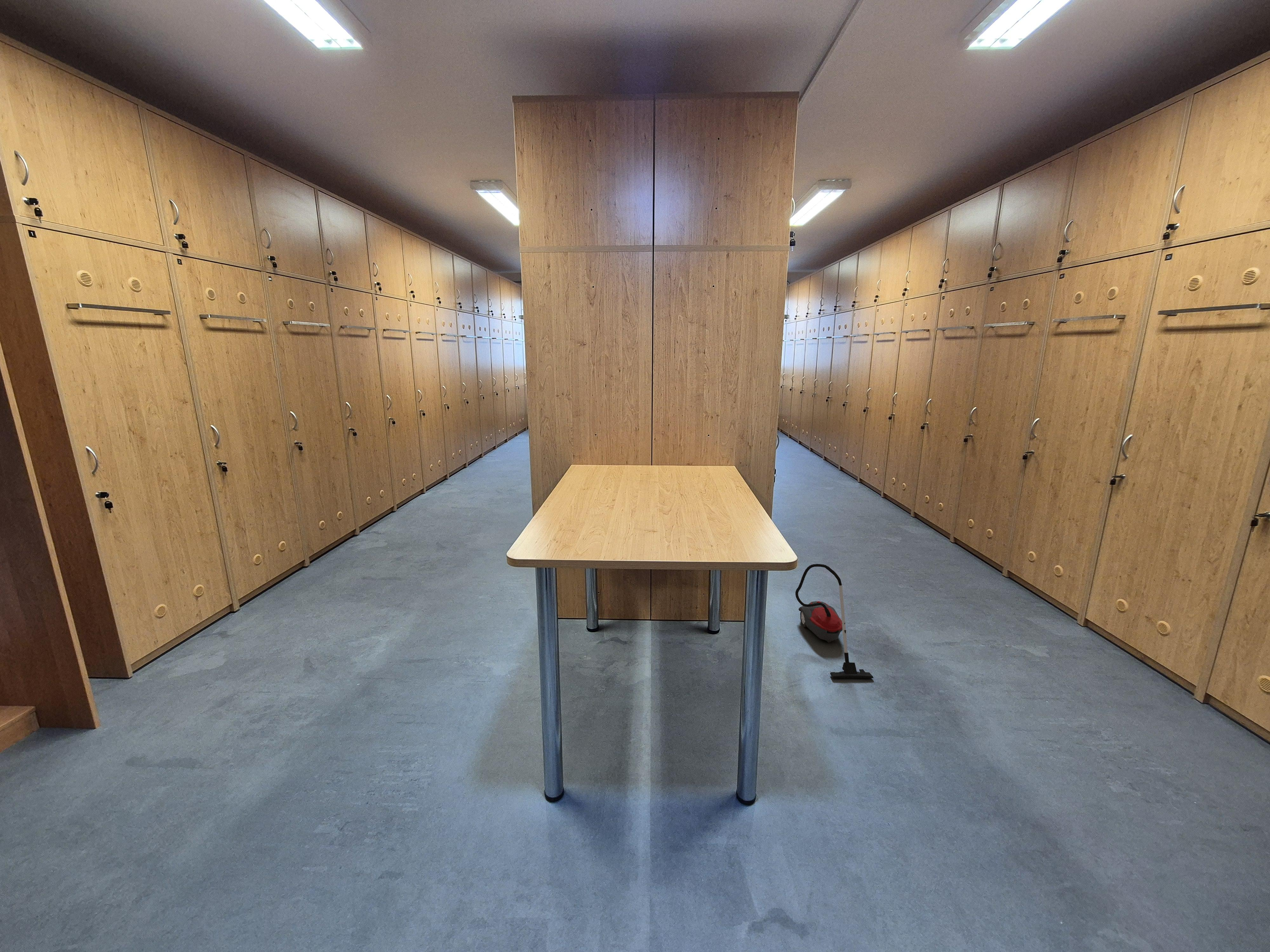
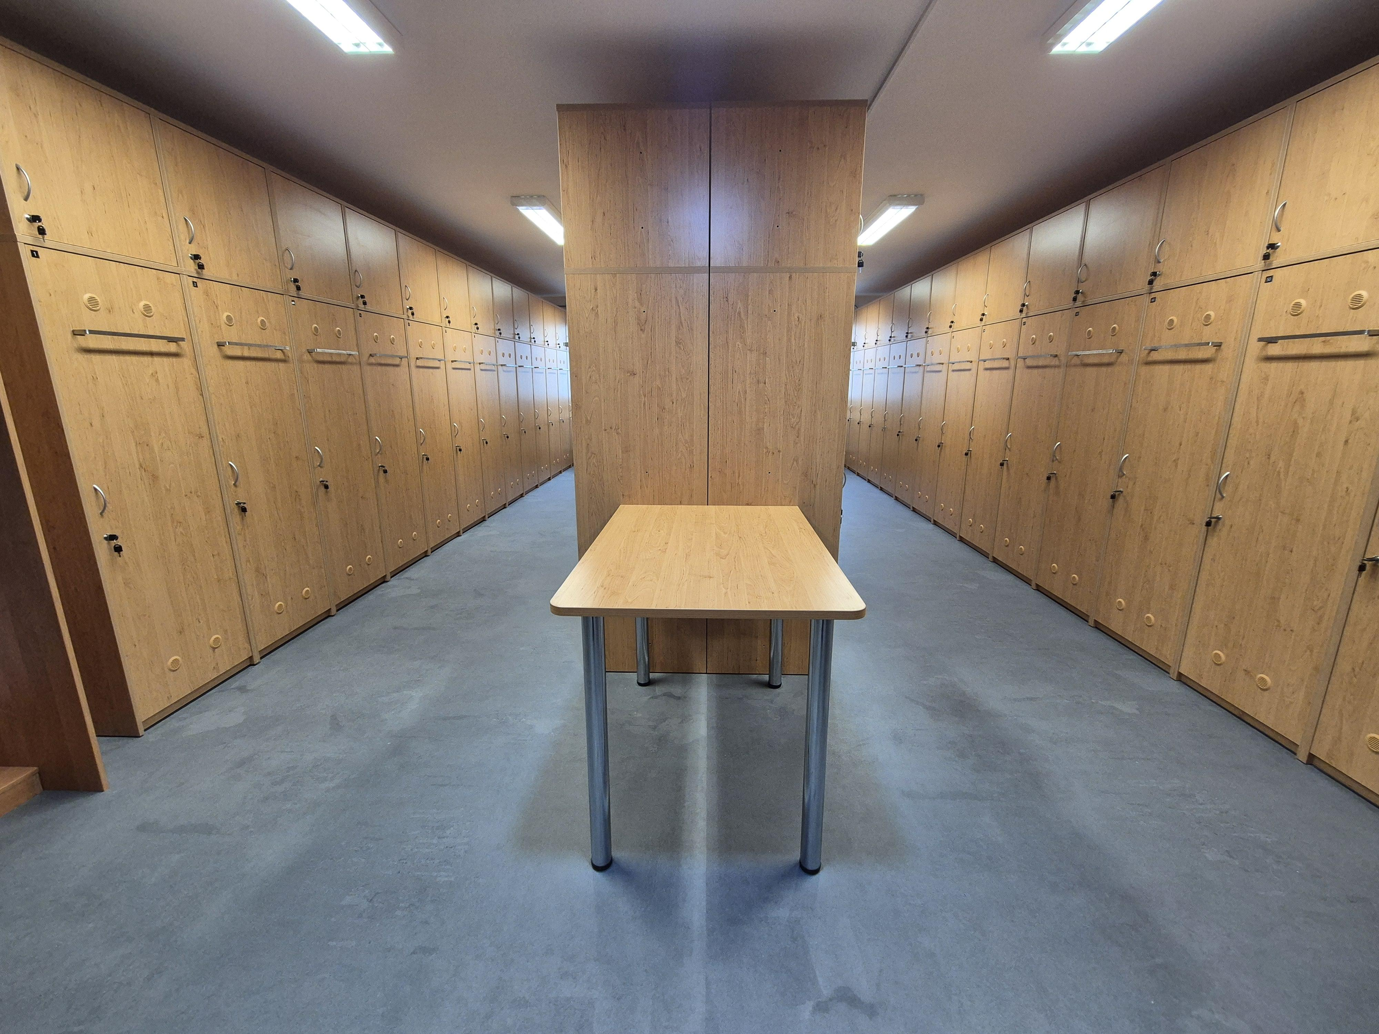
- vacuum cleaner (825, 605)
